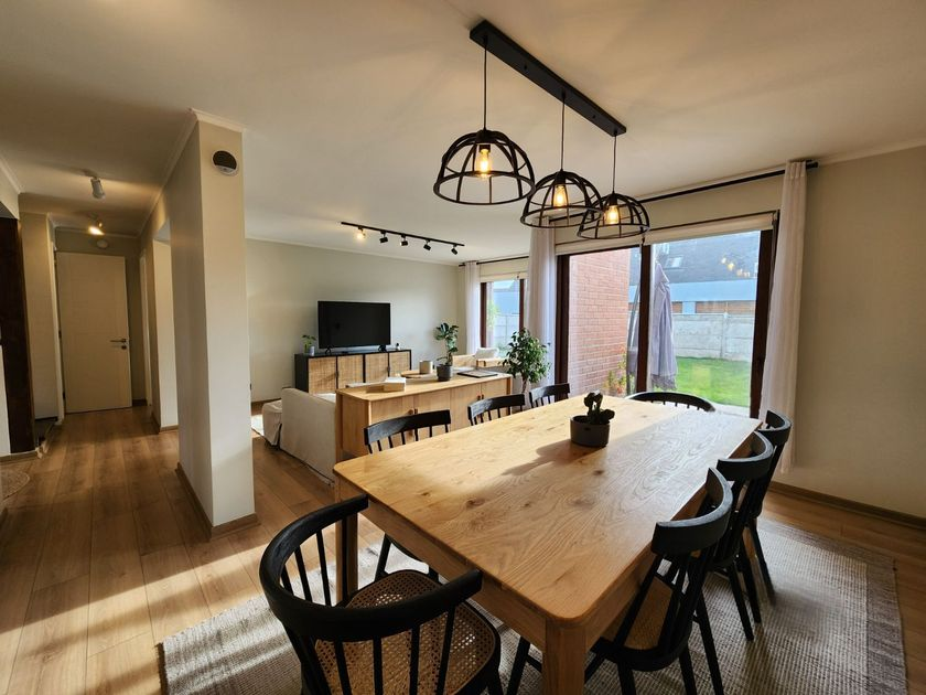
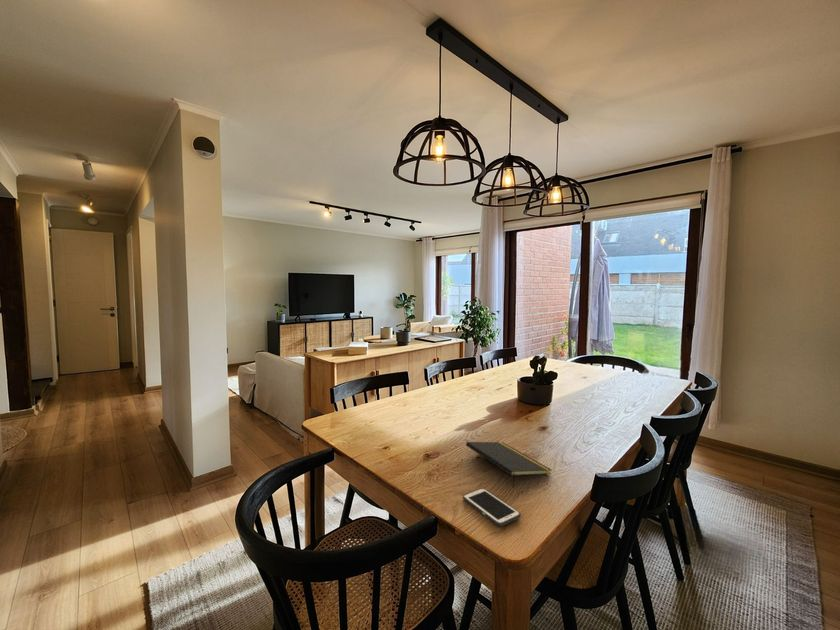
+ notepad (506, 457)
+ cell phone (490, 505)
